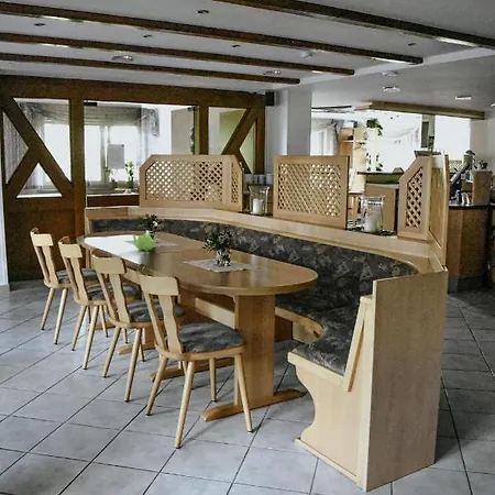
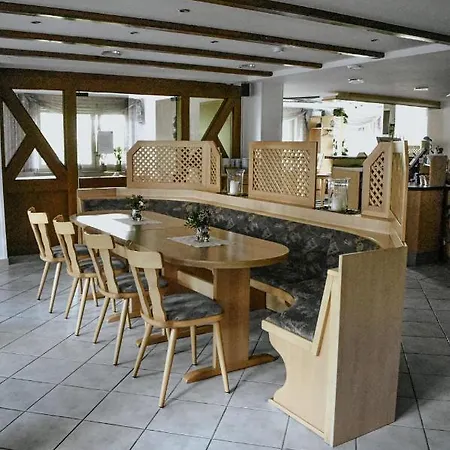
- teapot (144, 242)
